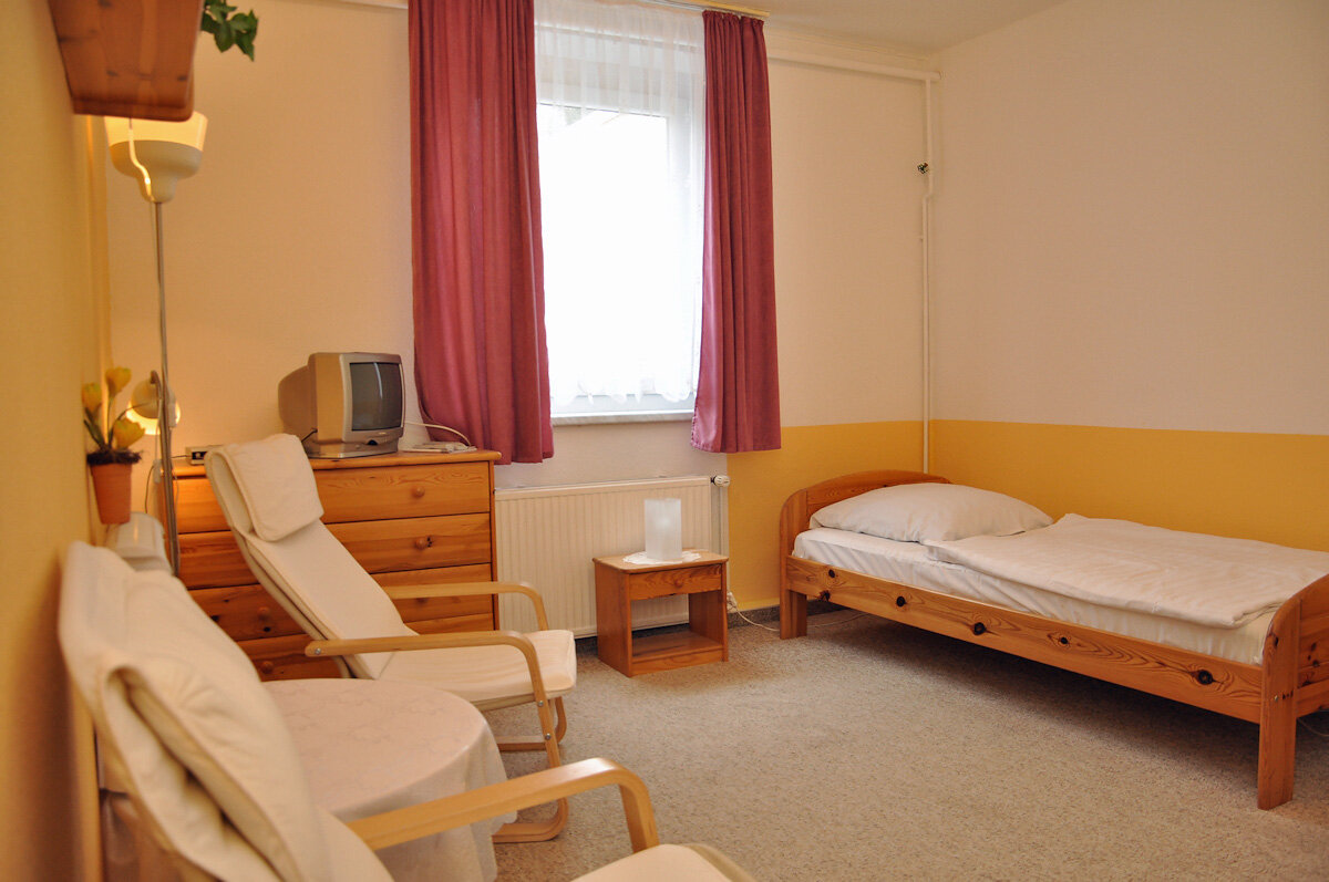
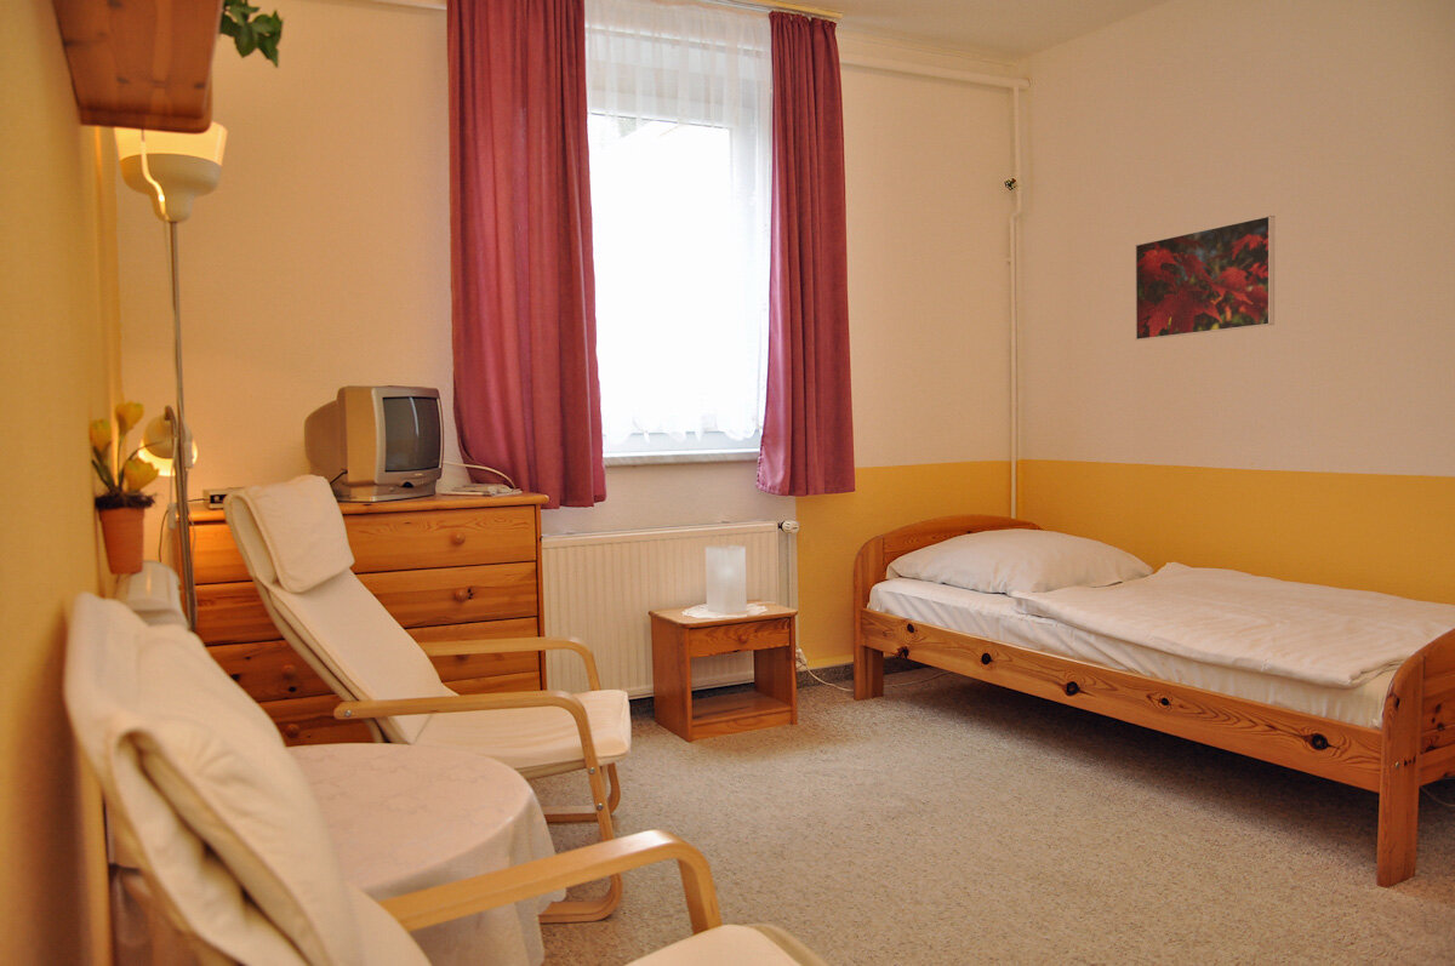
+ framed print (1200, 281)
